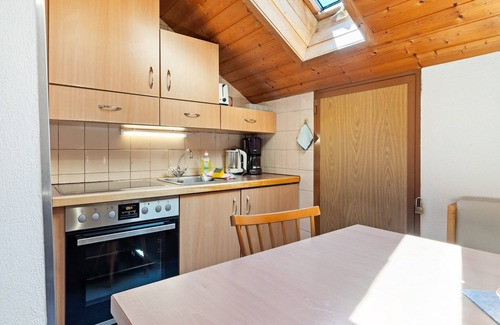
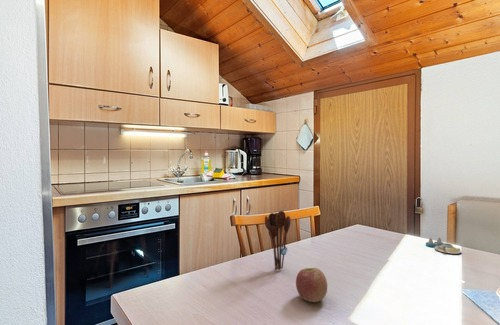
+ apple (311, 283)
+ salt and pepper shaker set (443, 244)
+ utensil holder (278, 239)
